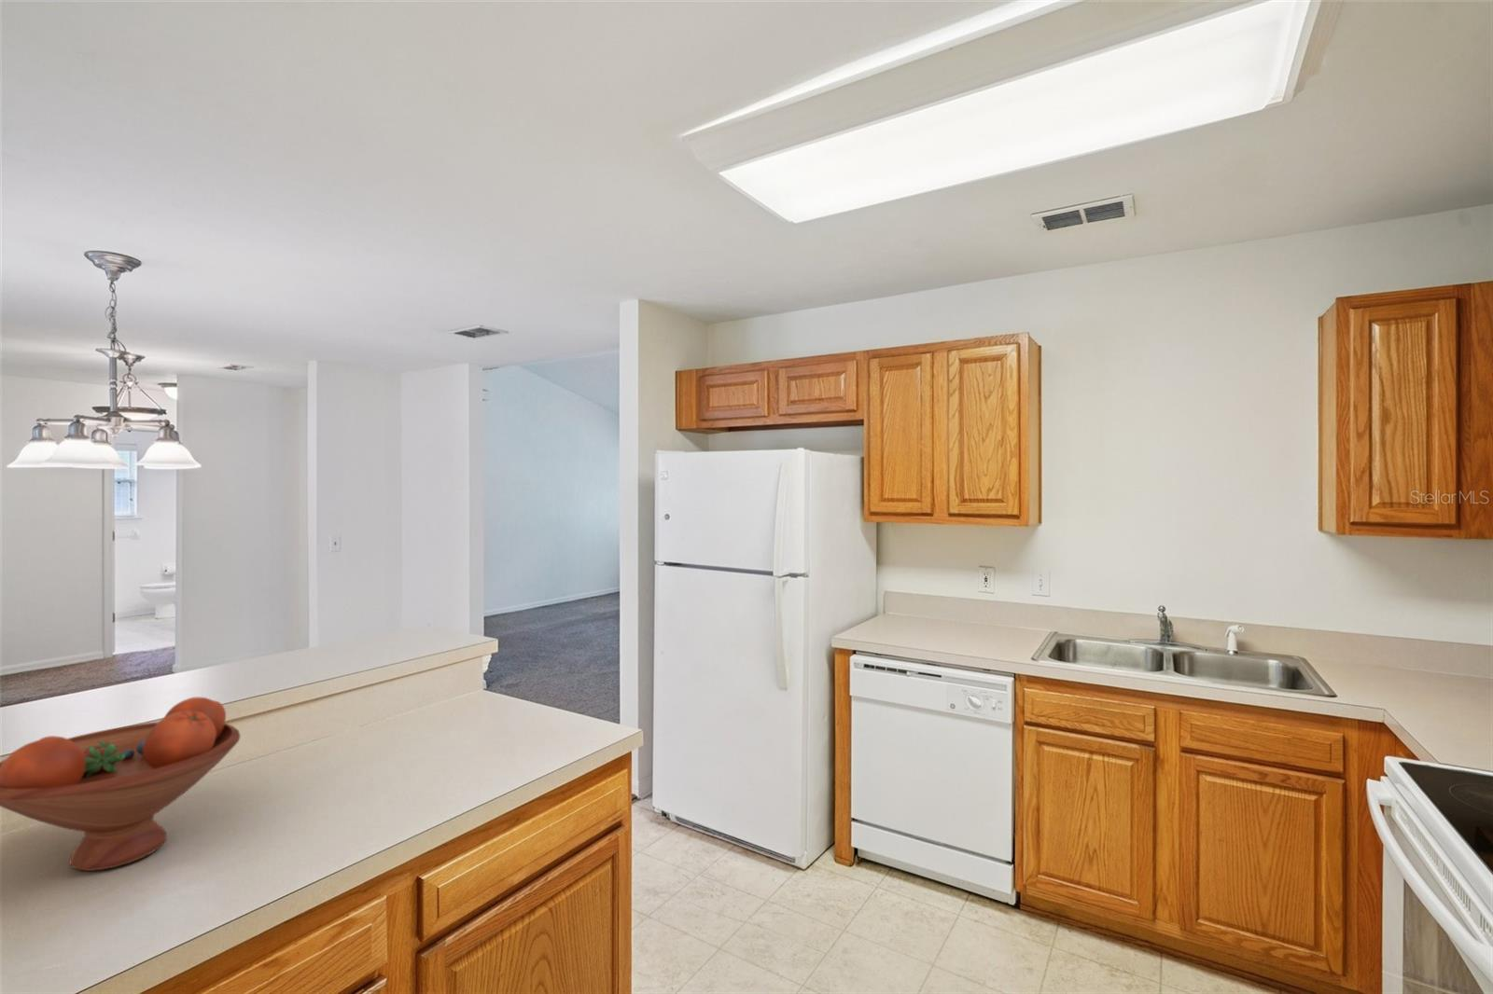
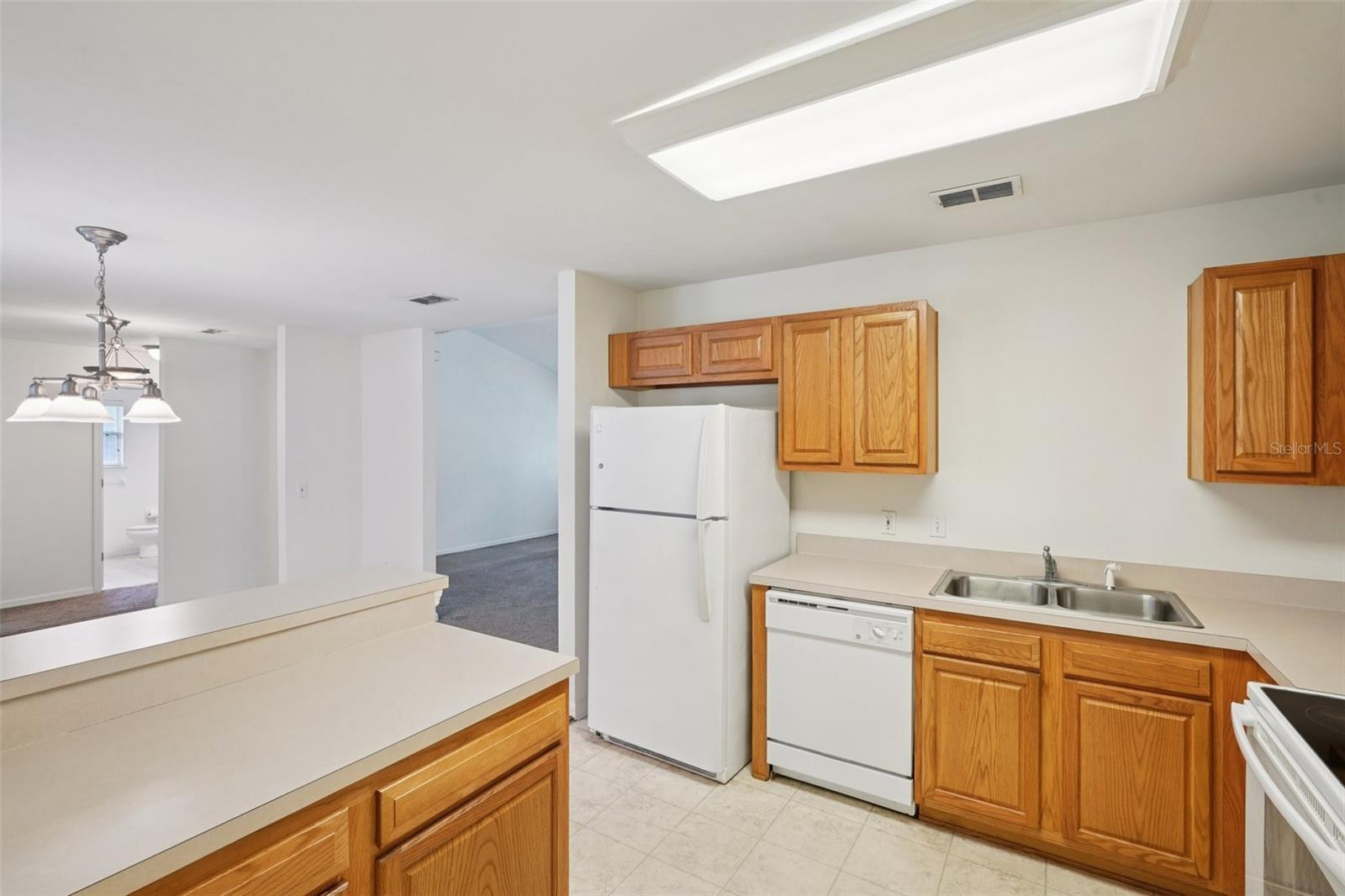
- fruit bowl (120, 782)
